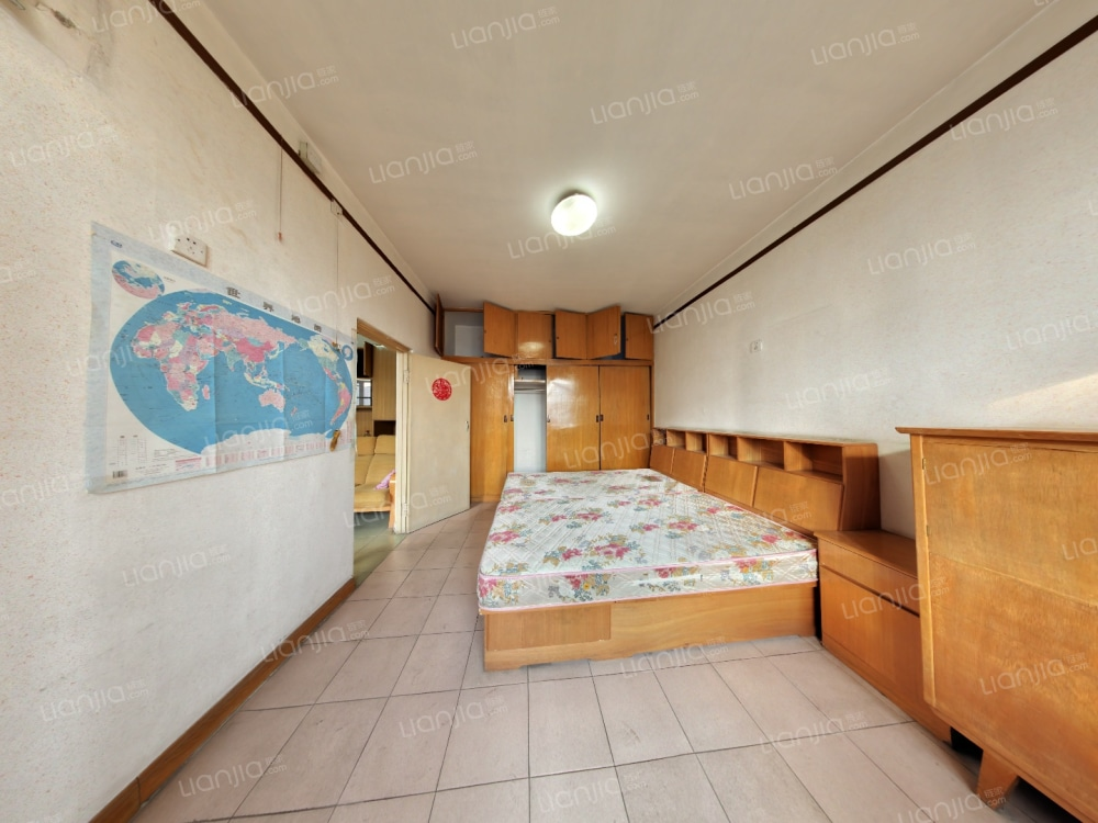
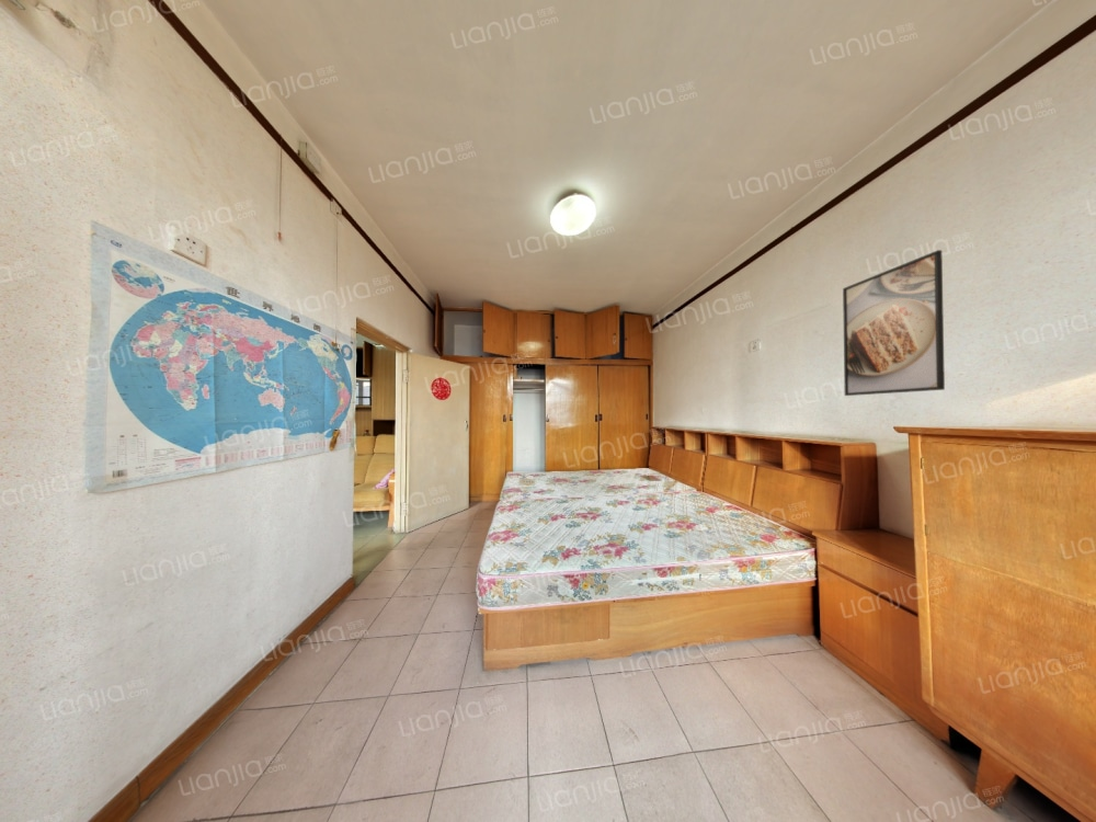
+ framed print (887, 332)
